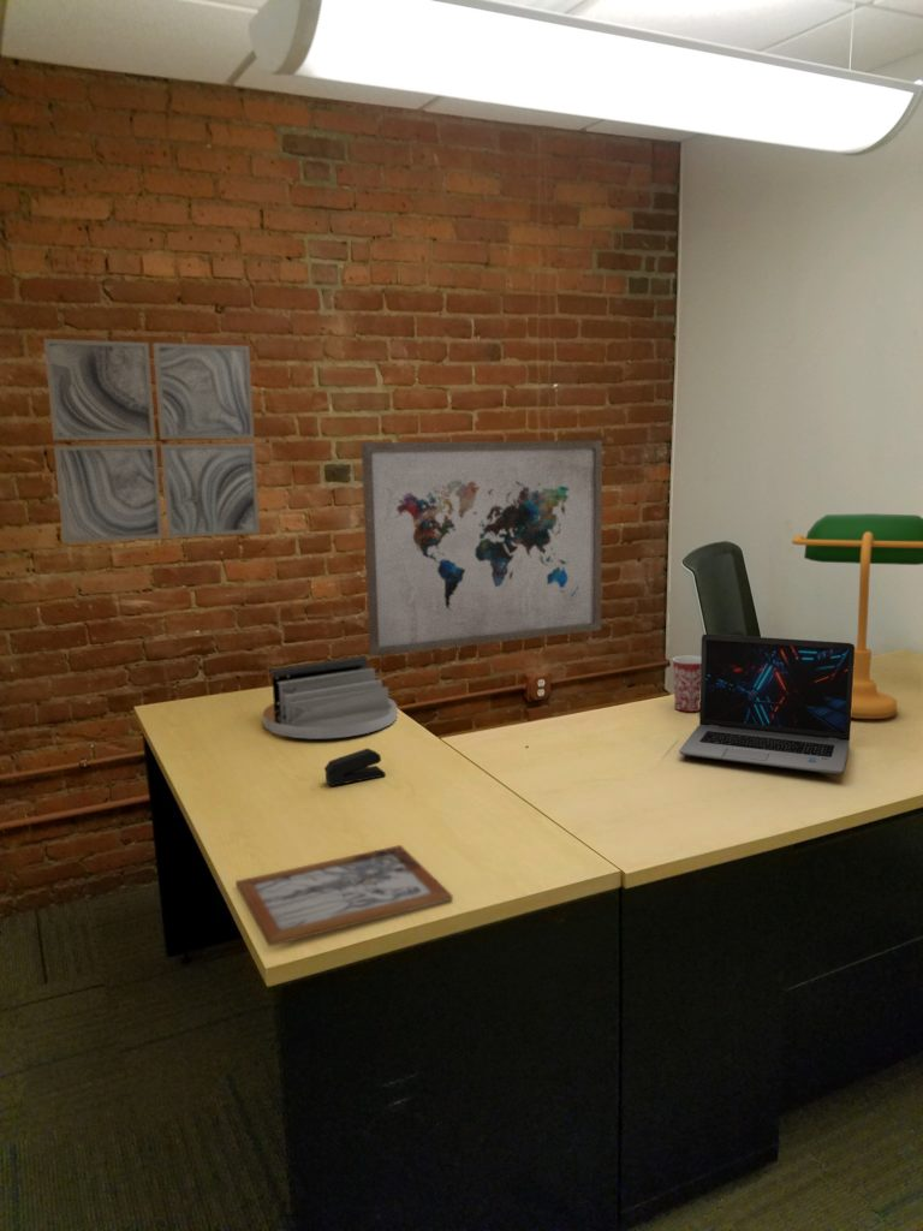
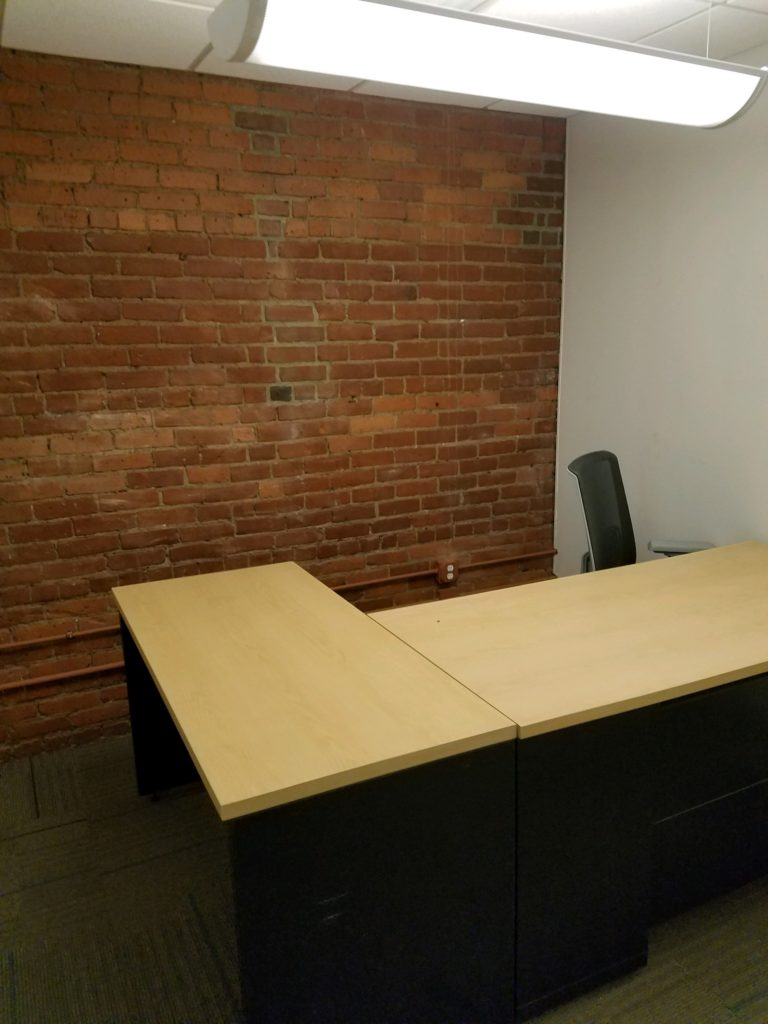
- wall art (160, 439)
- desk organizer (329, 692)
- wall art (490, 543)
- picture frame (341, 890)
- mug (693, 683)
- stapler (355, 765)
- desk lamp (864, 608)
- laptop (767, 701)
